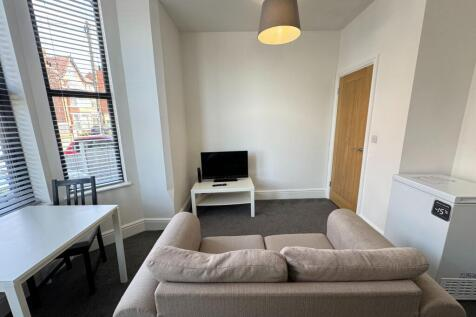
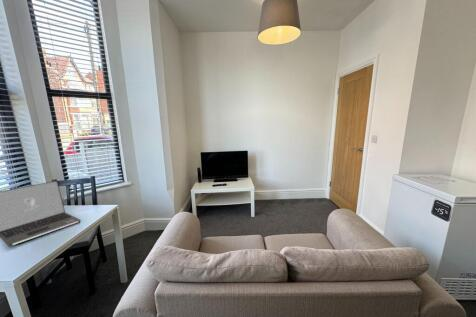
+ laptop (36, 208)
